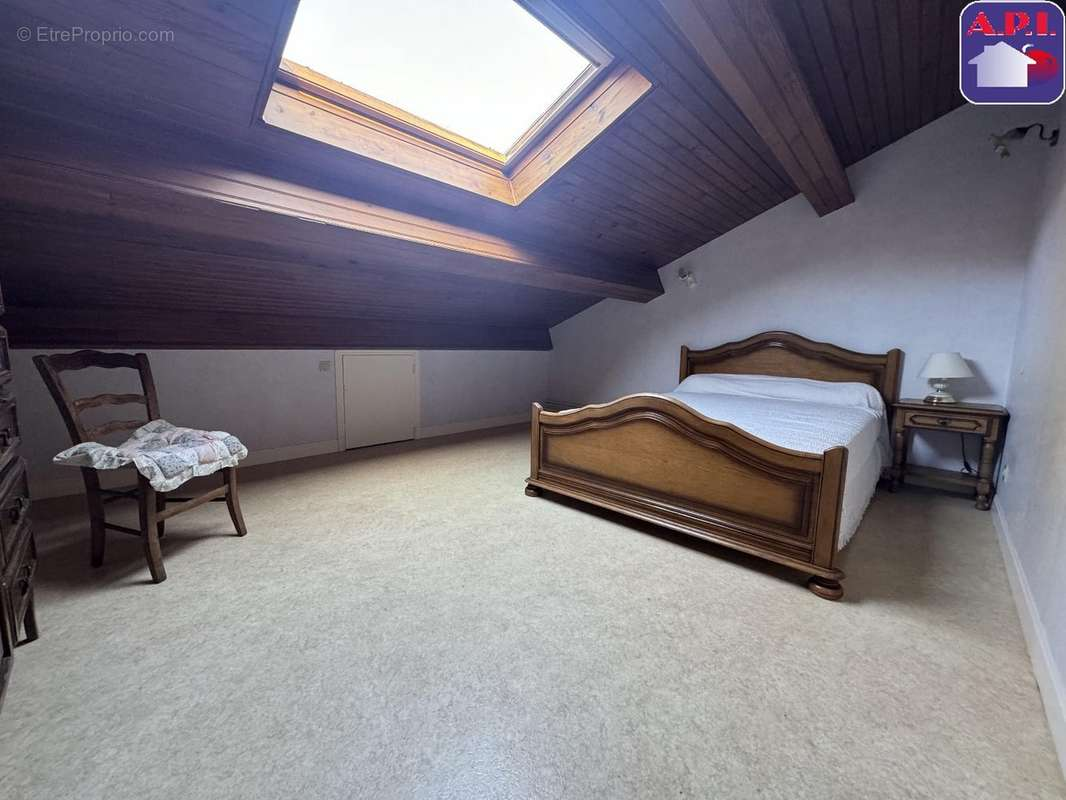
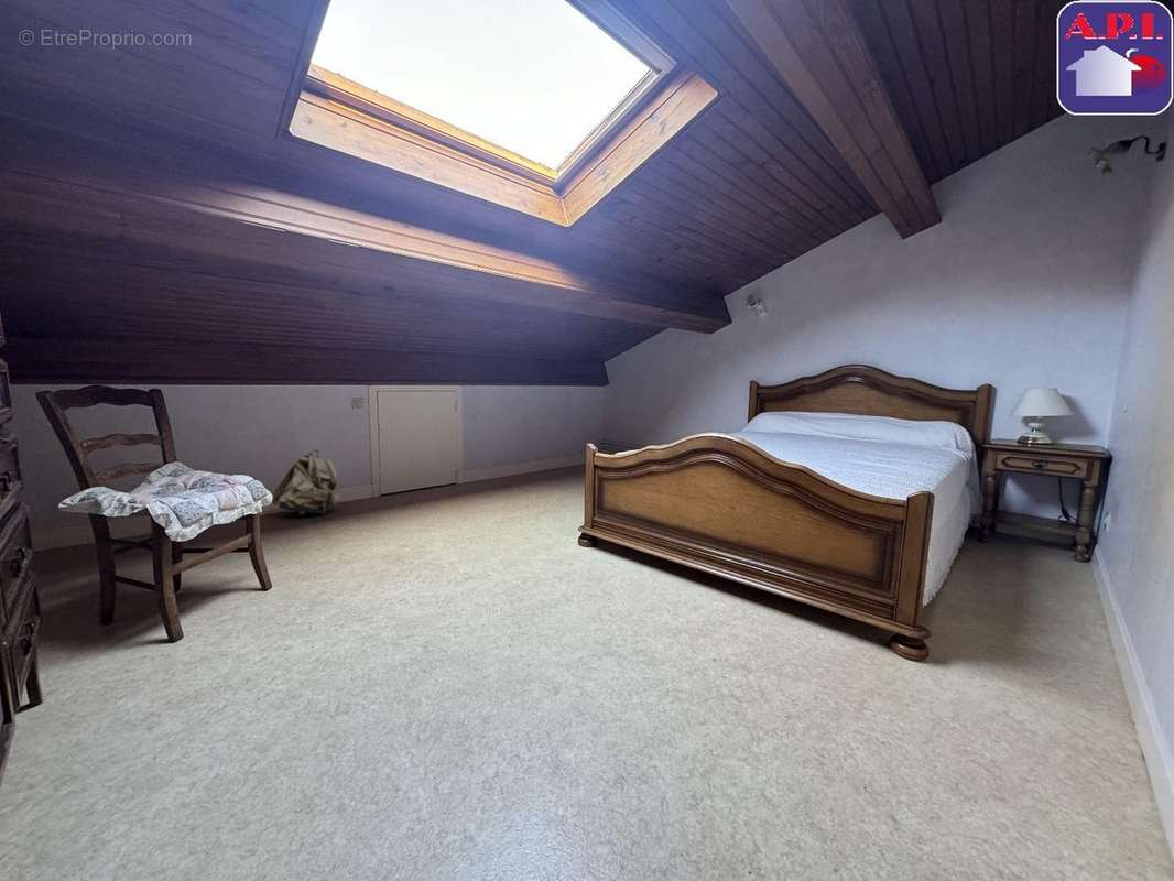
+ backpack (305, 482)
